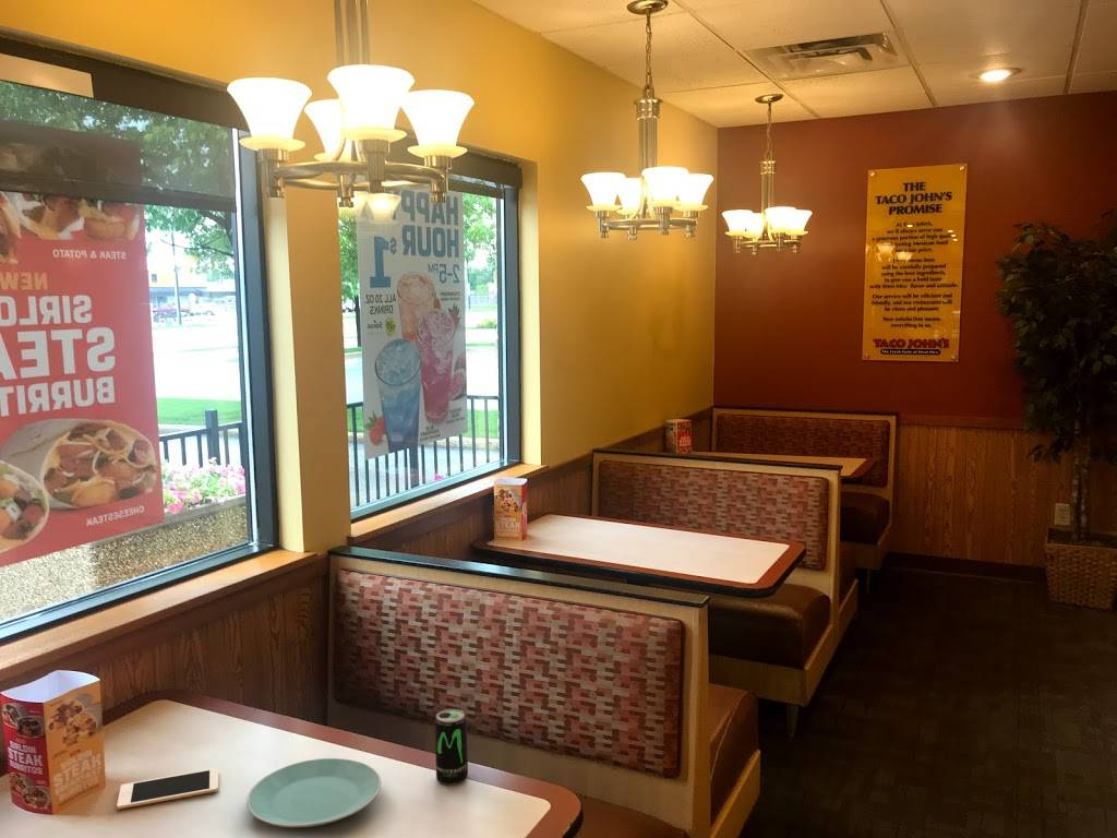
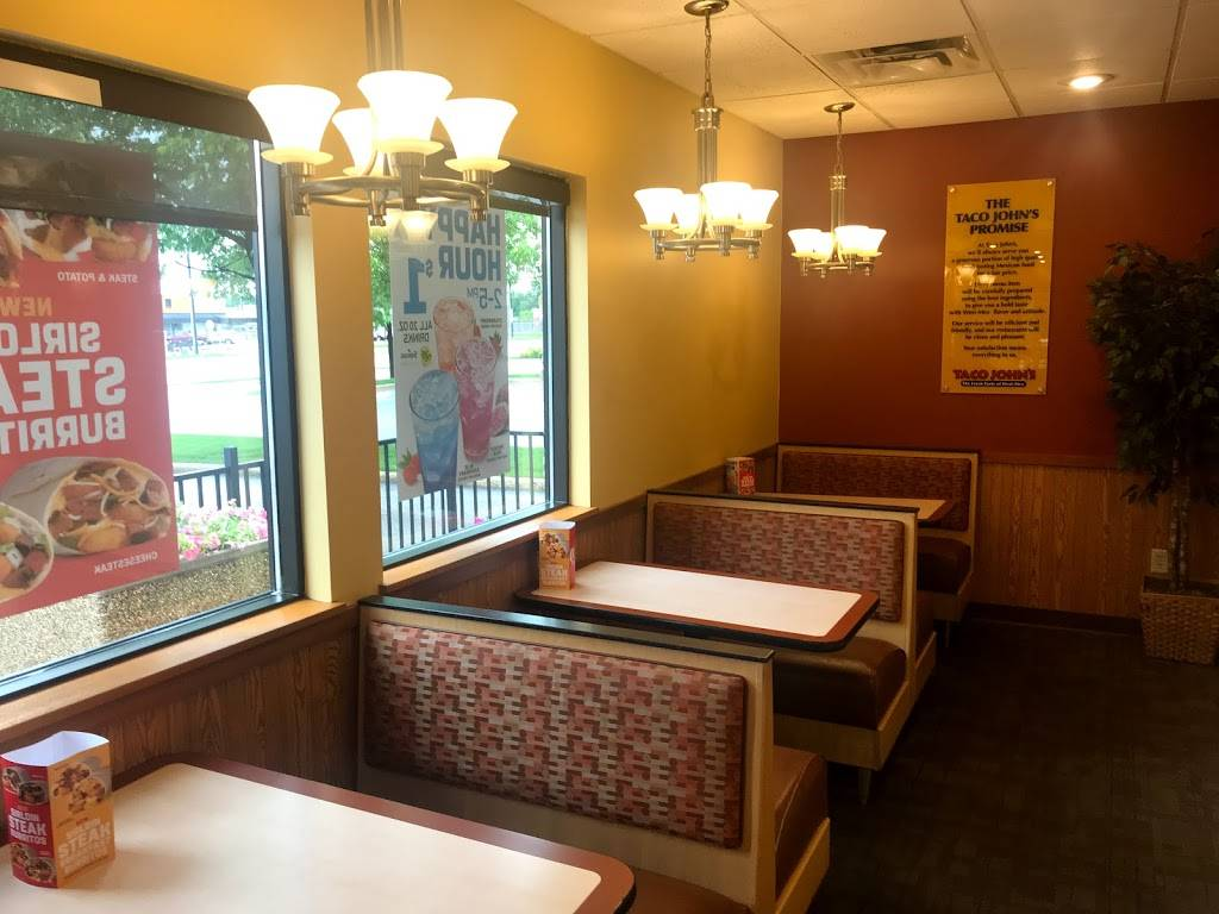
- cell phone (169, 788)
- plate (315, 795)
- beverage can (451, 745)
